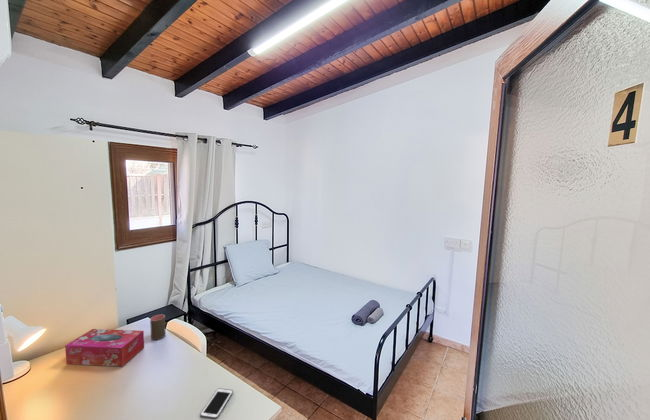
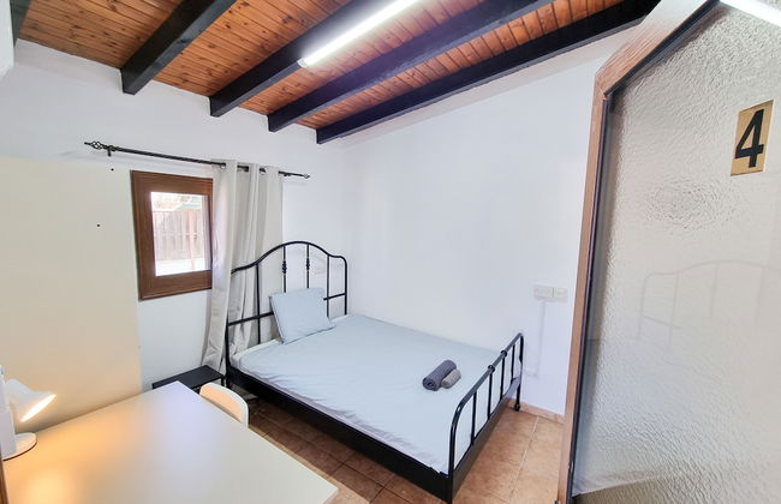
- tissue box (106, 346)
- cell phone (217, 402)
- cup (158, 327)
